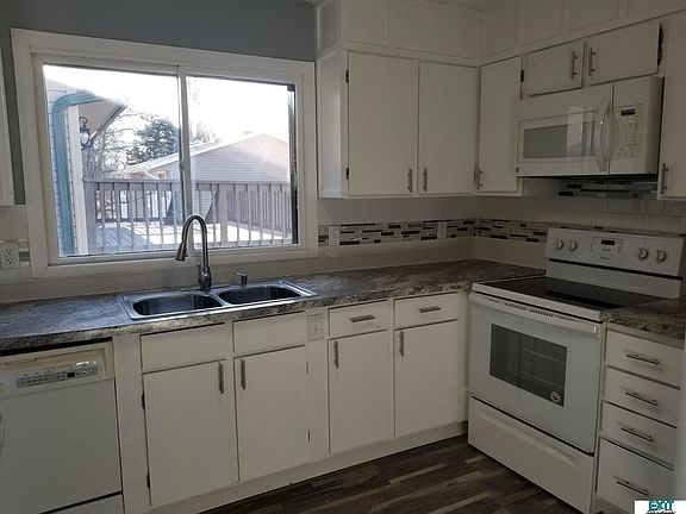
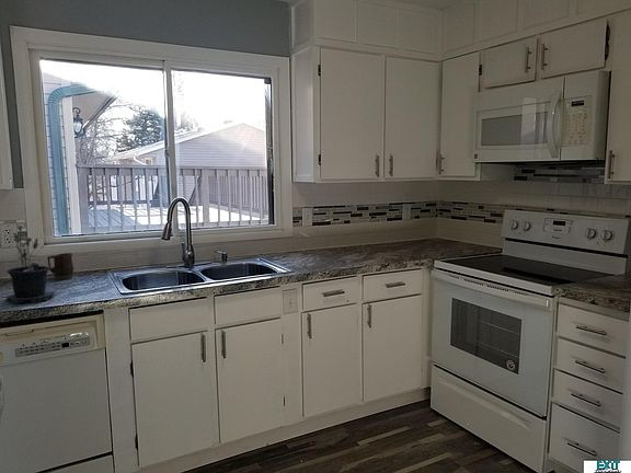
+ mug (60, 266)
+ potted plant (28, 262)
